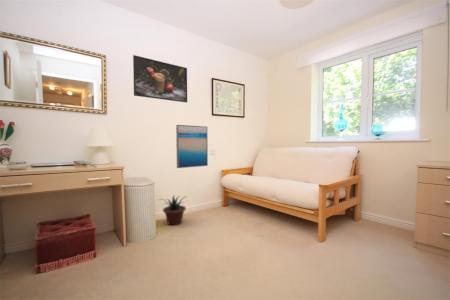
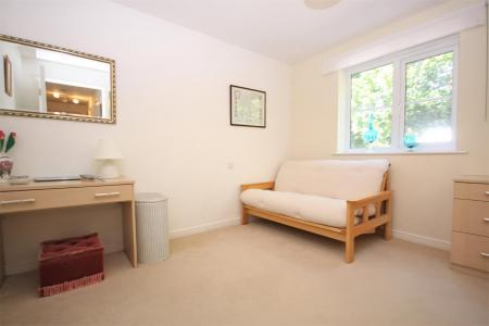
- potted plant (172, 209)
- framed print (162, 80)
- wall art (192, 146)
